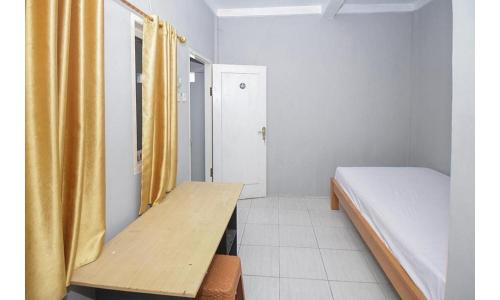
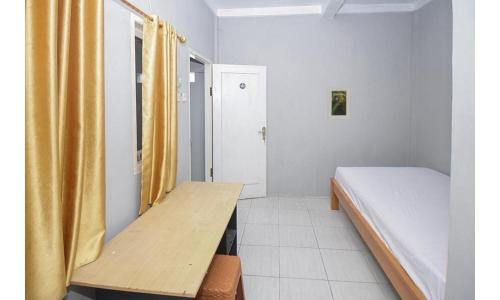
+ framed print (338, 103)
